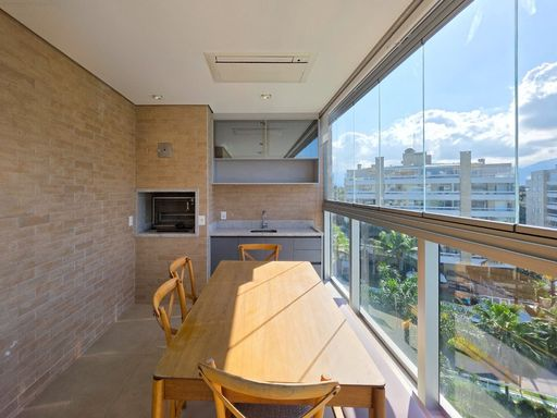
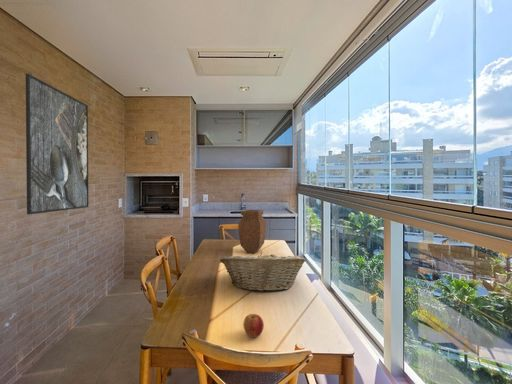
+ apple (253, 325)
+ fruit basket (262, 266)
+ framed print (62, 151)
+ water jug (252, 231)
